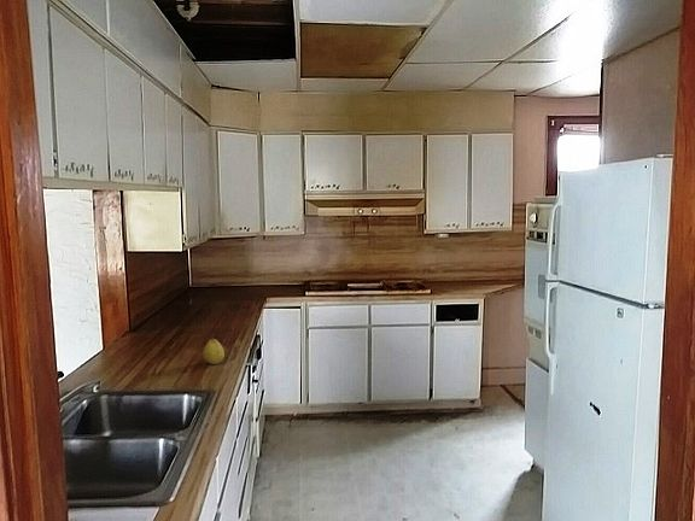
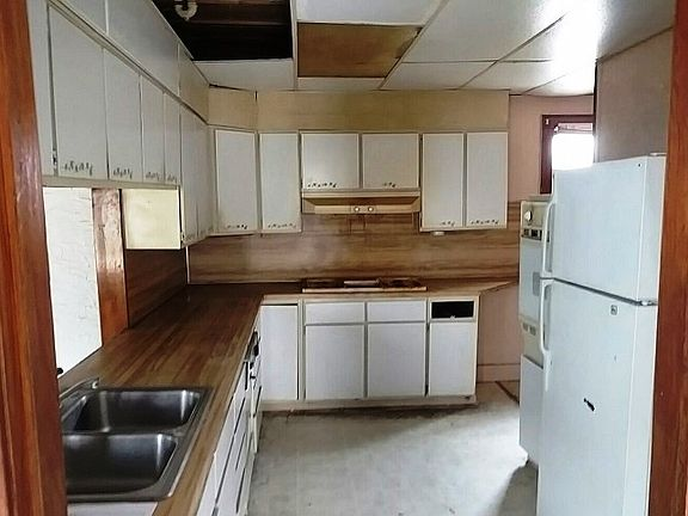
- fruit (214, 349)
